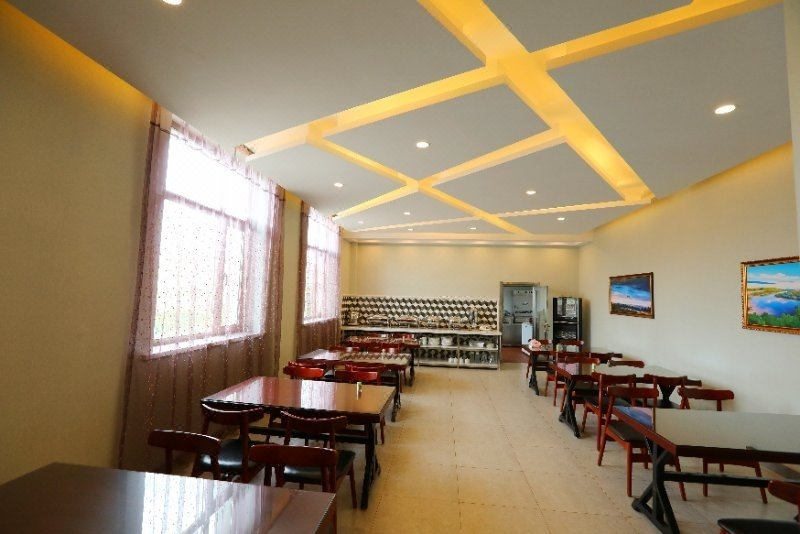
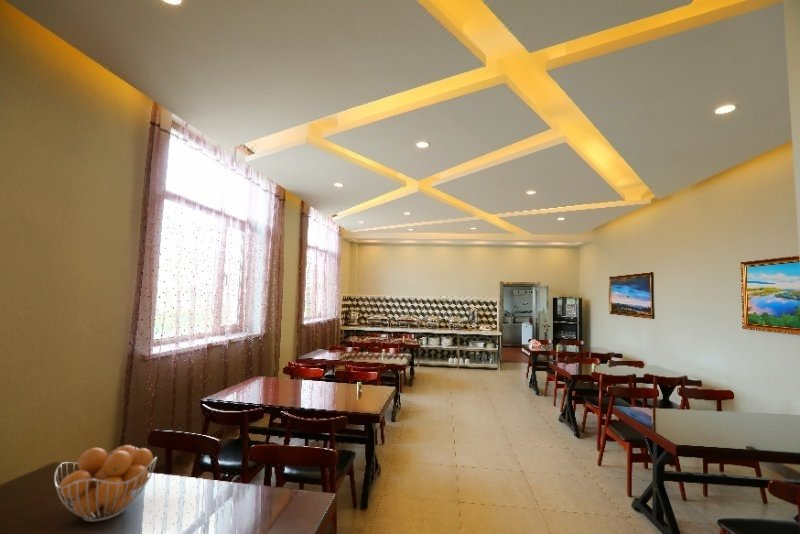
+ fruit basket (107, 480)
